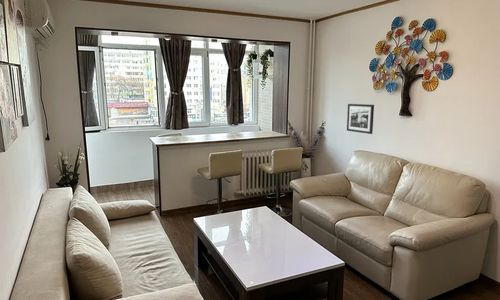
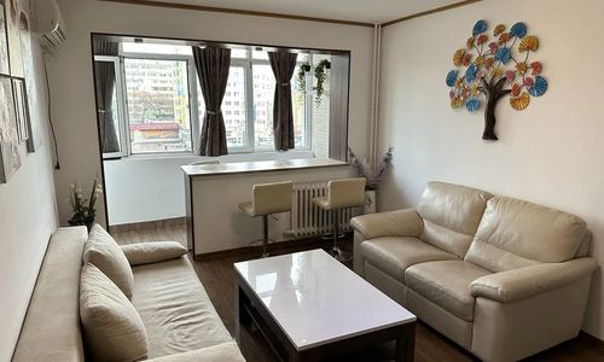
- picture frame (359, 118)
